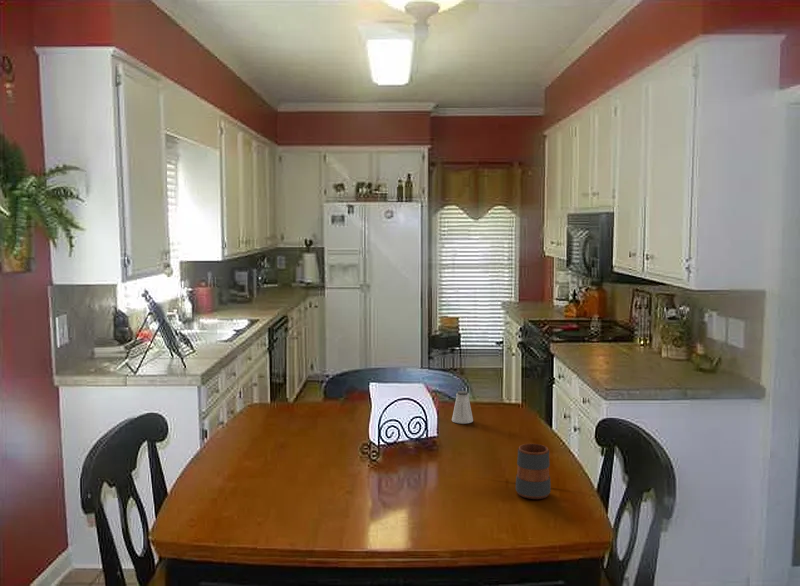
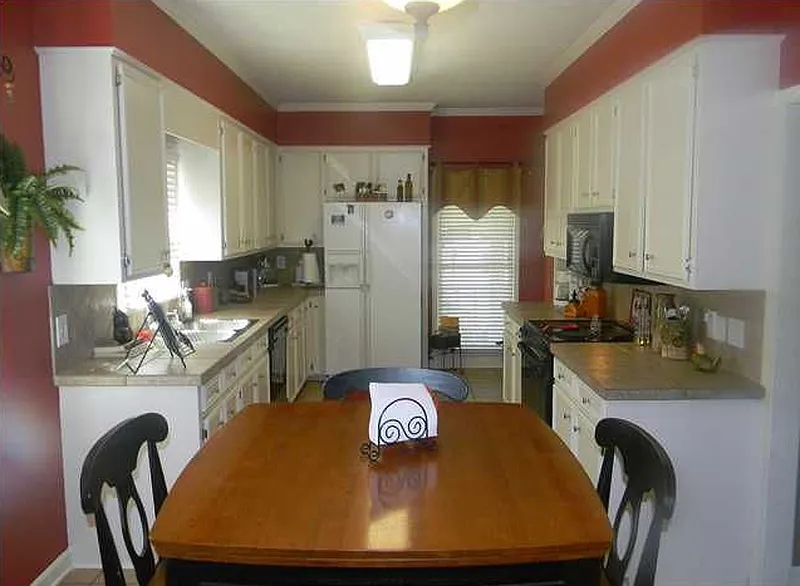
- mug (534, 468)
- saltshaker (462, 406)
